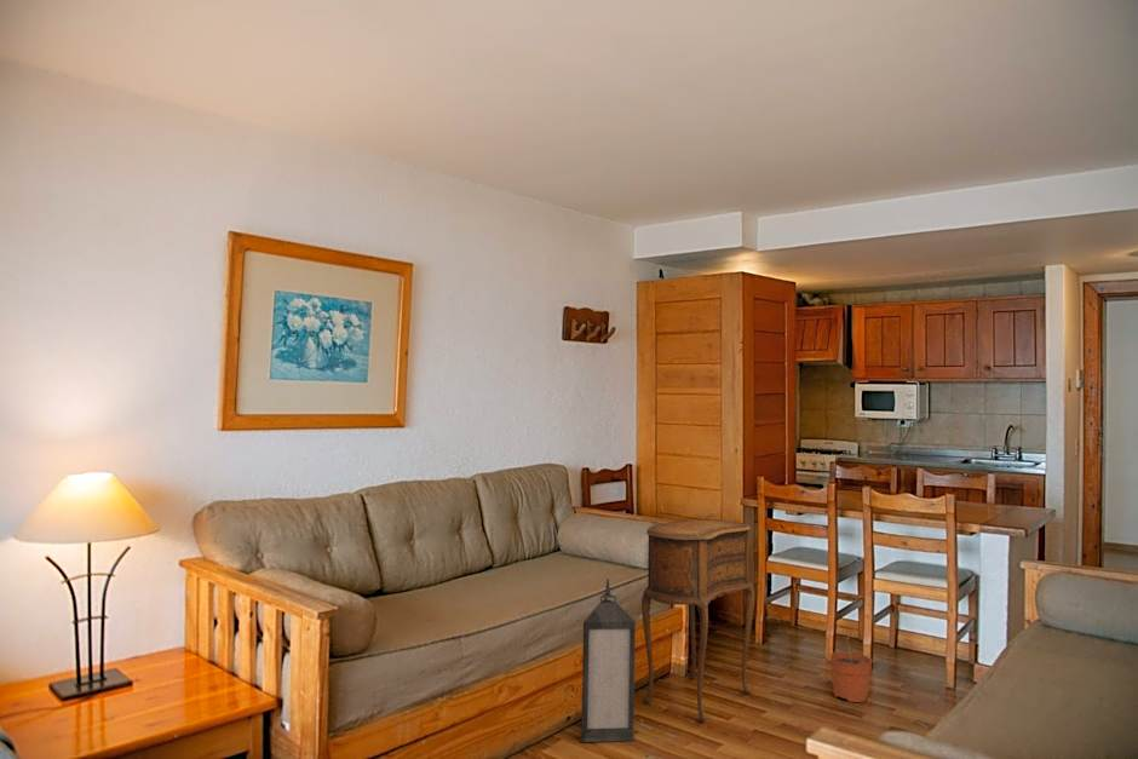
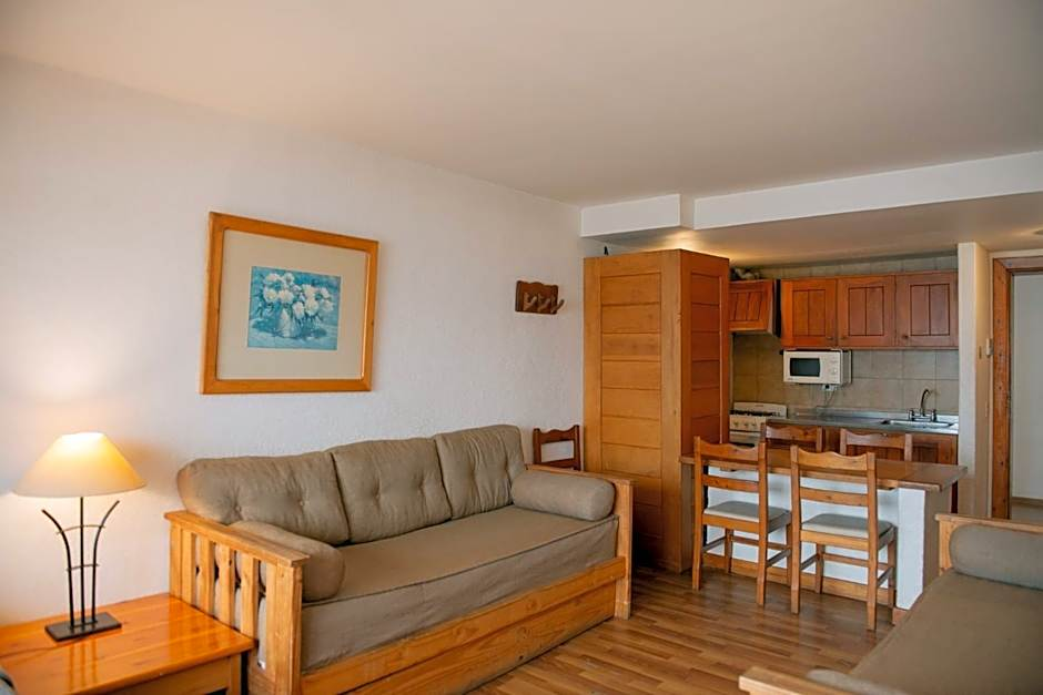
- plant pot (850, 667)
- side table (694, 611)
- lantern (604, 654)
